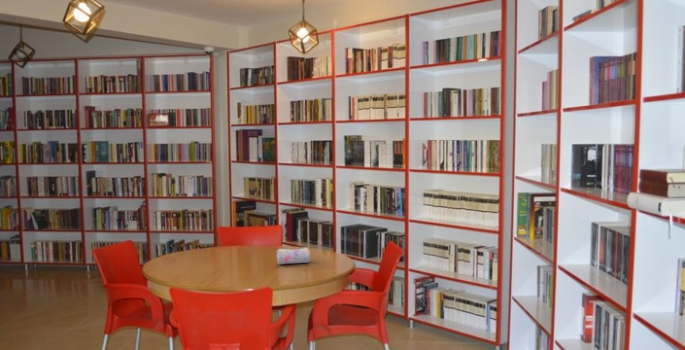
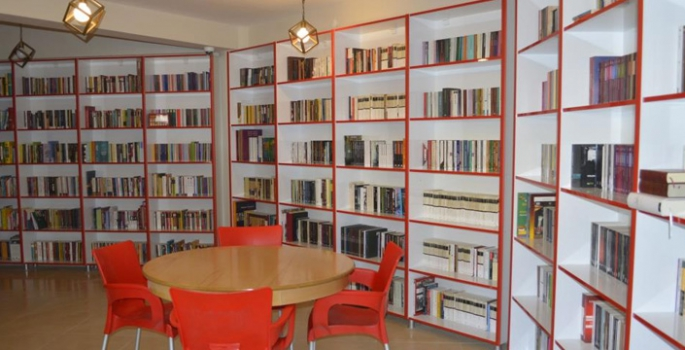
- pencil case (293, 255)
